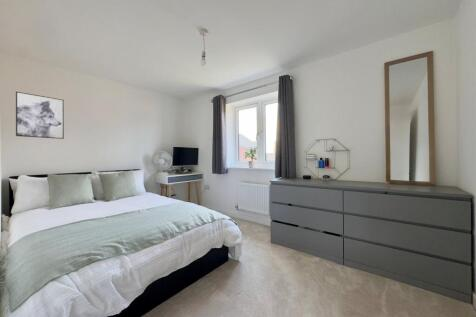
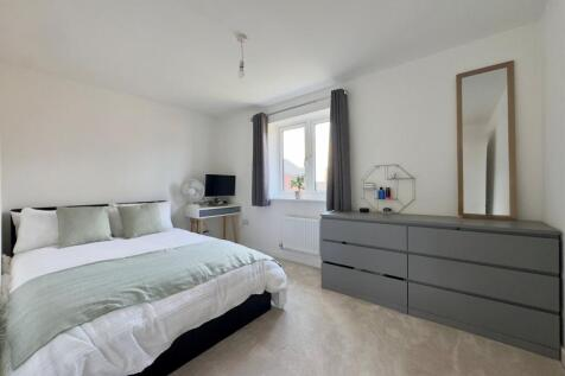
- wall art (41, 116)
